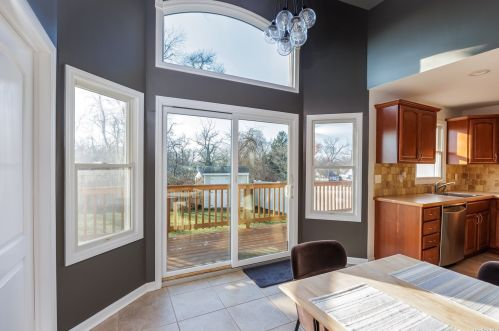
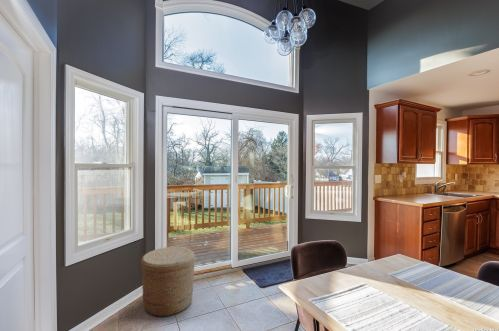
+ basket (168, 278)
